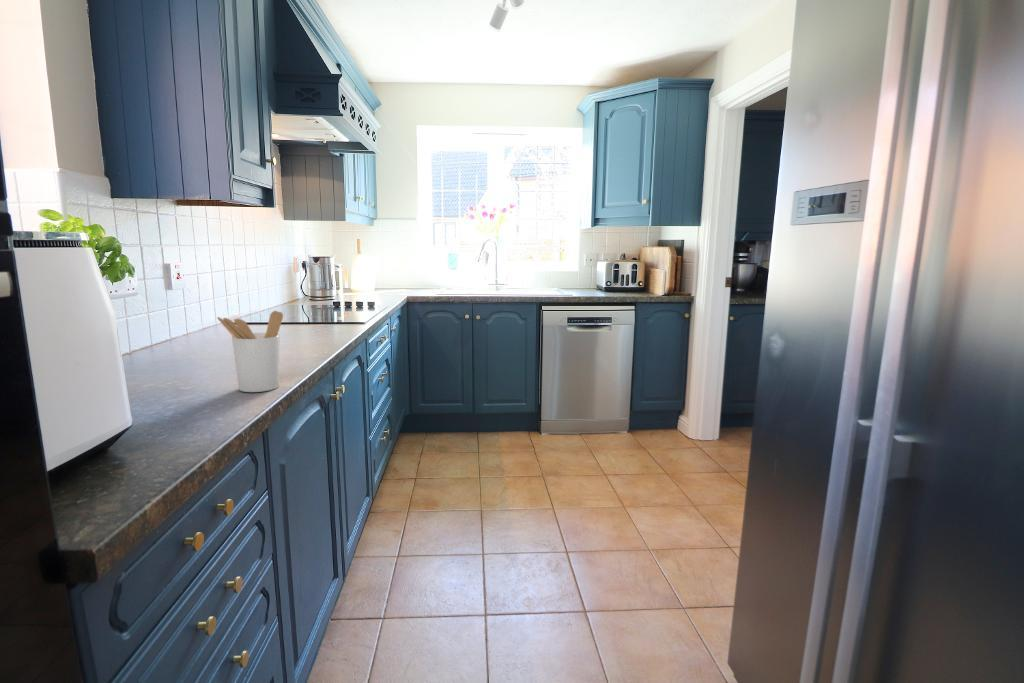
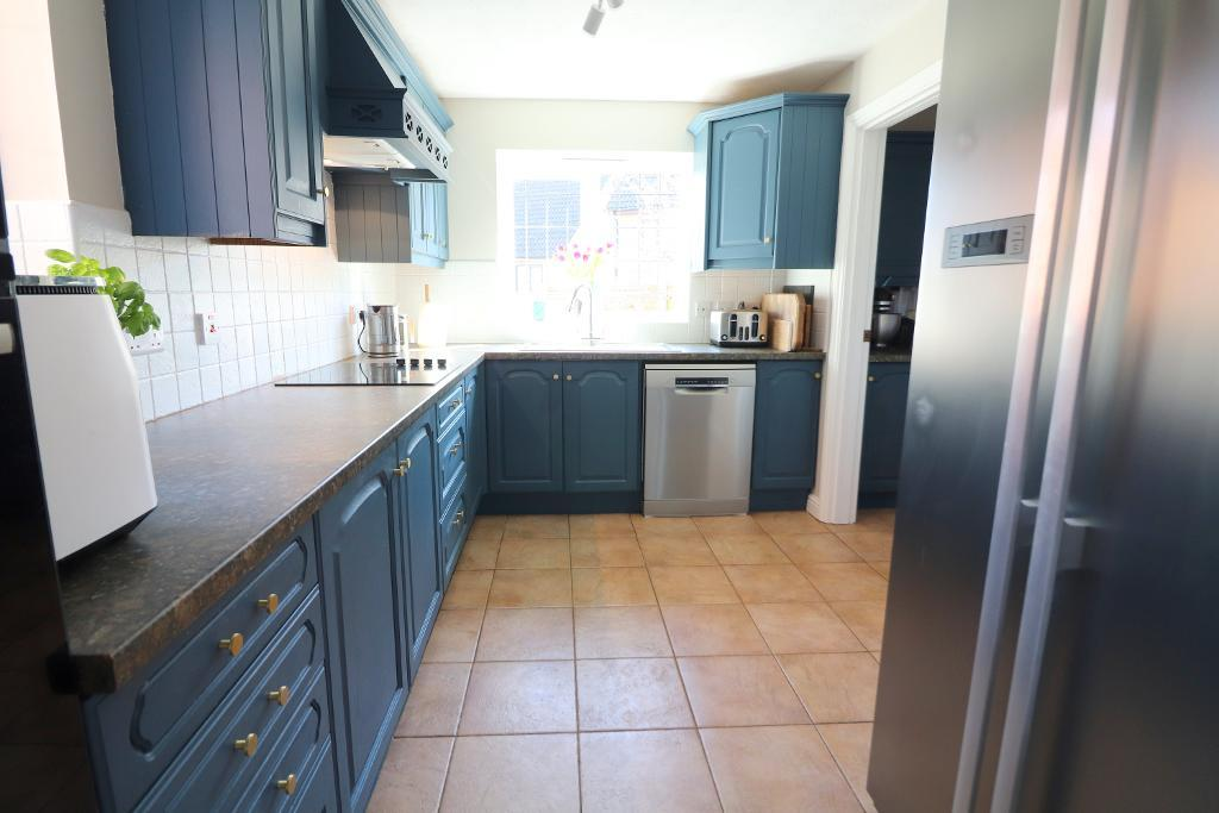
- utensil holder (250, 351)
